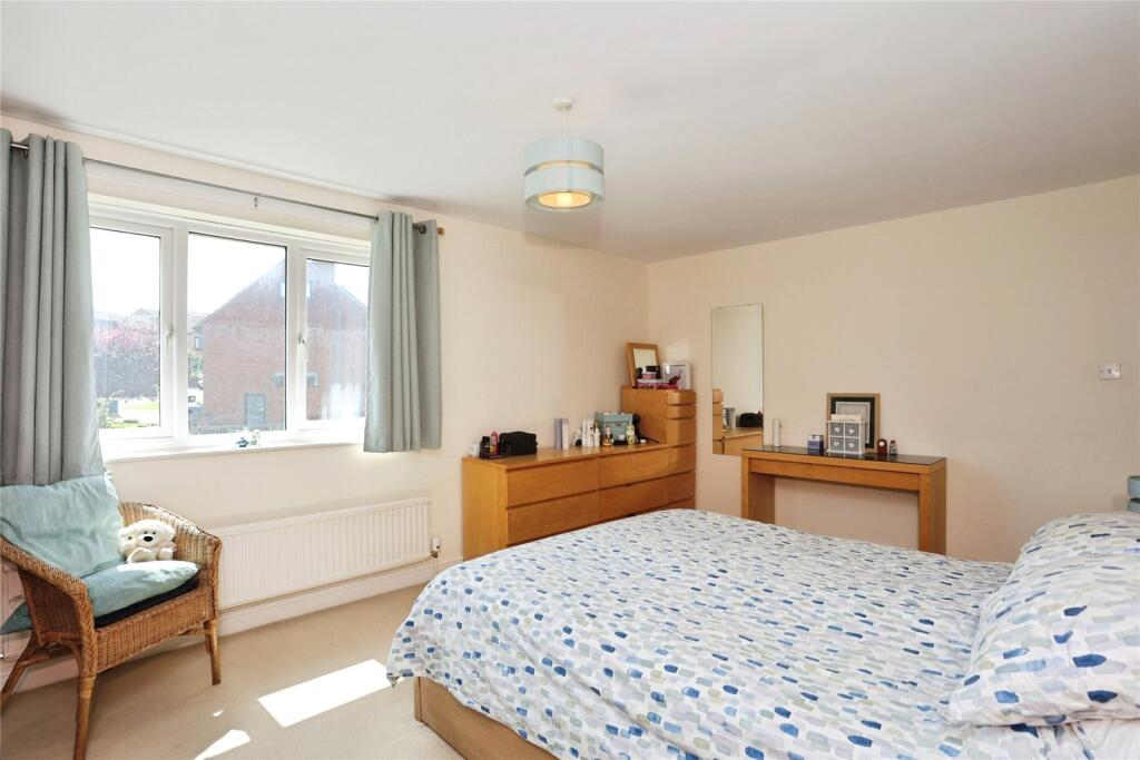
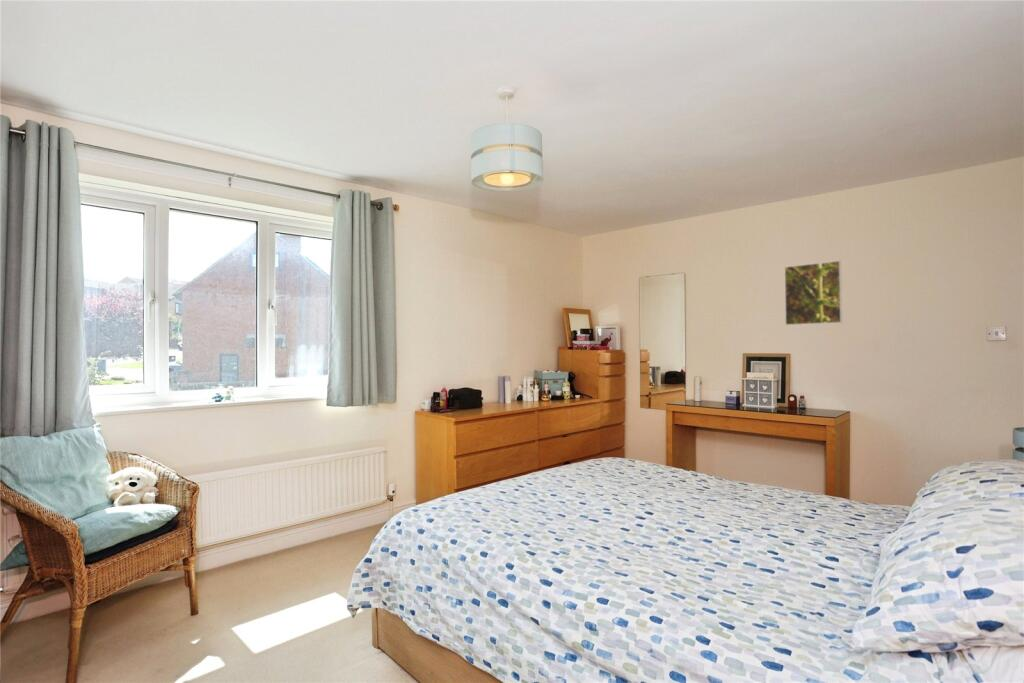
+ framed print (812, 293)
